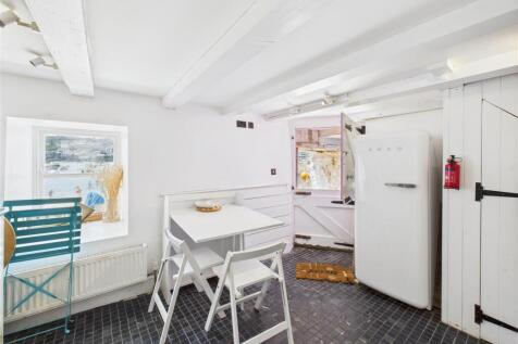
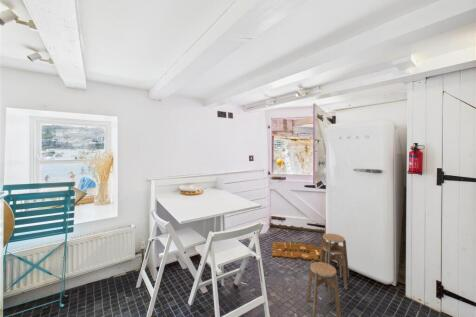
+ stool (328, 269)
